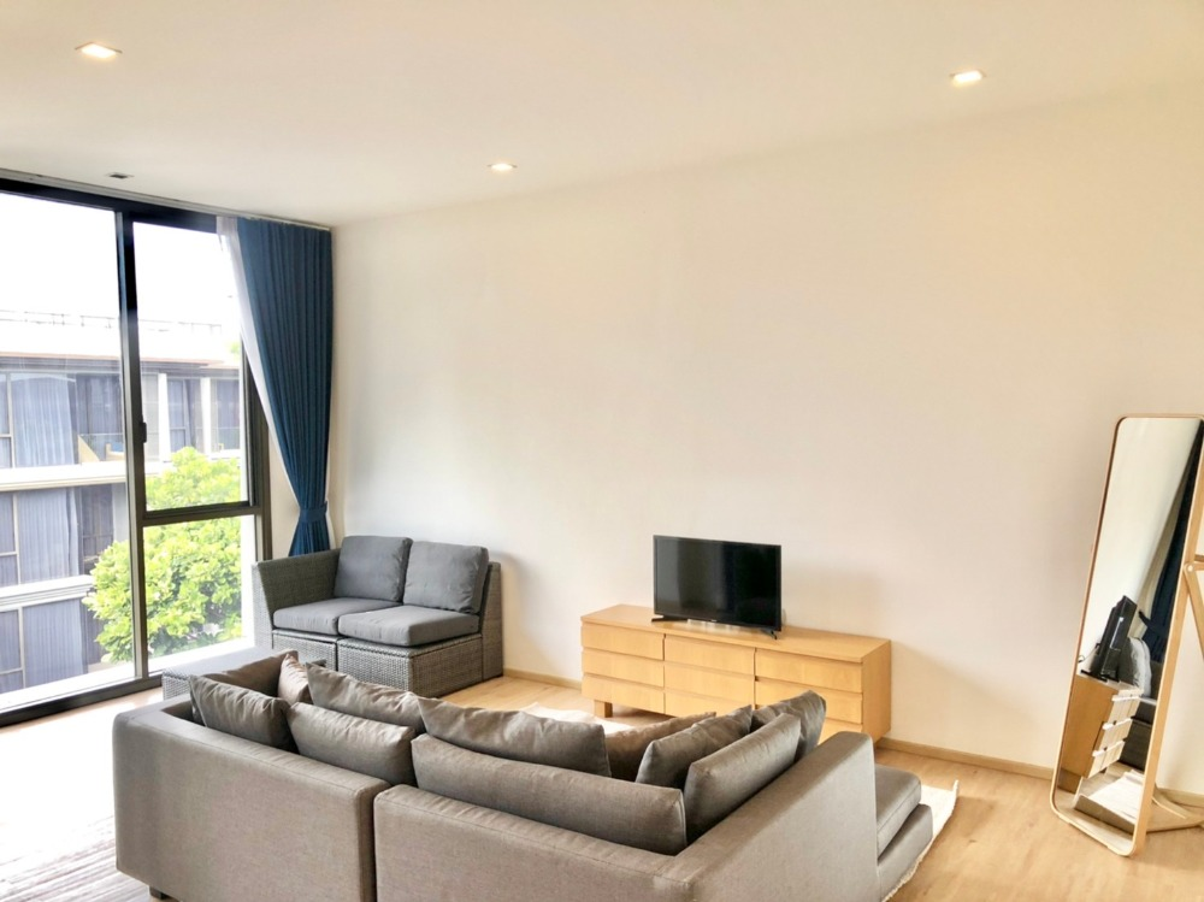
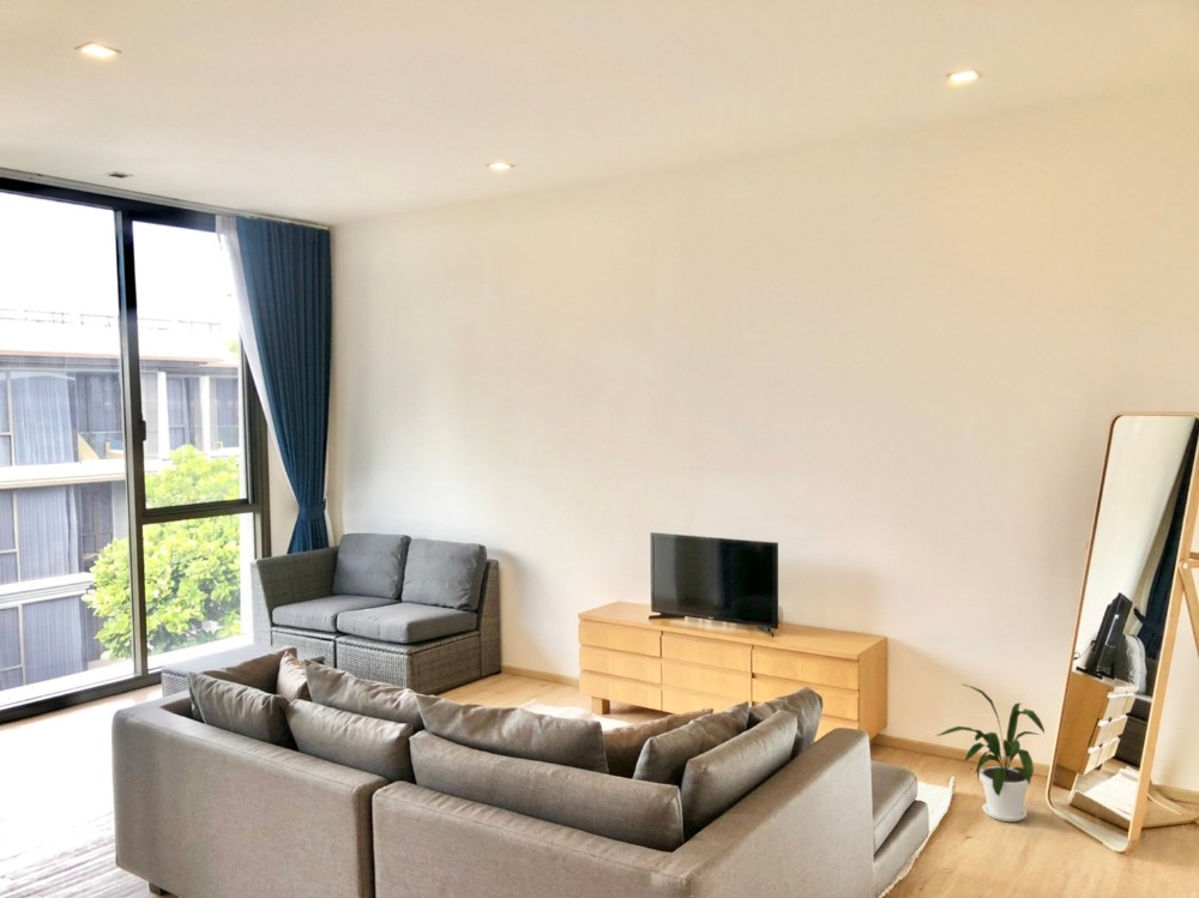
+ house plant (1000, 753)
